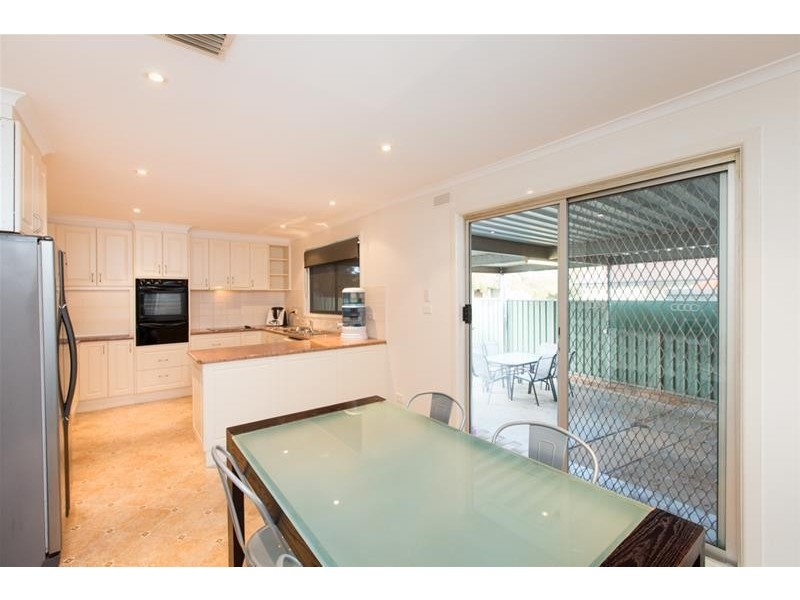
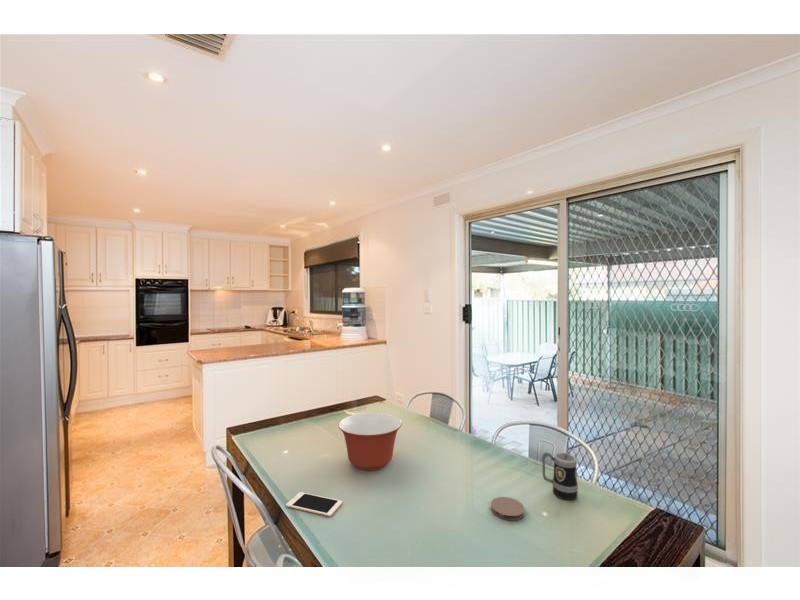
+ cell phone (314, 503)
+ mug (559, 473)
+ mixing bowl (370, 442)
+ coaster (507, 508)
